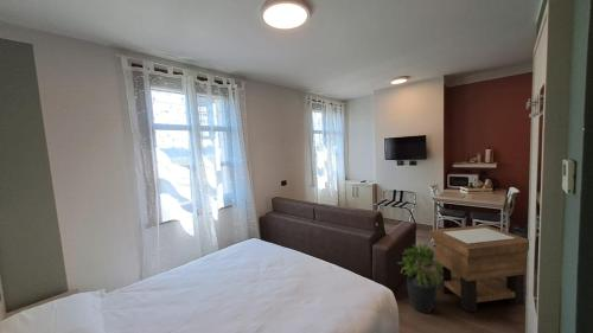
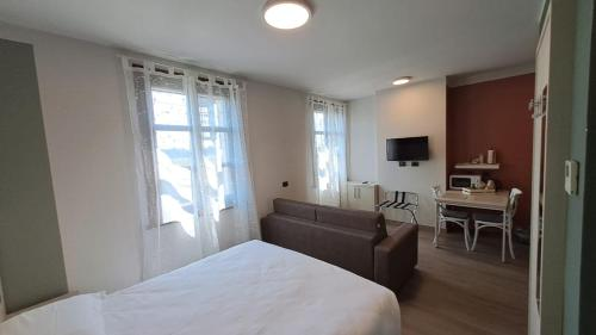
- side table (476, 264)
- potted plant (420, 276)
